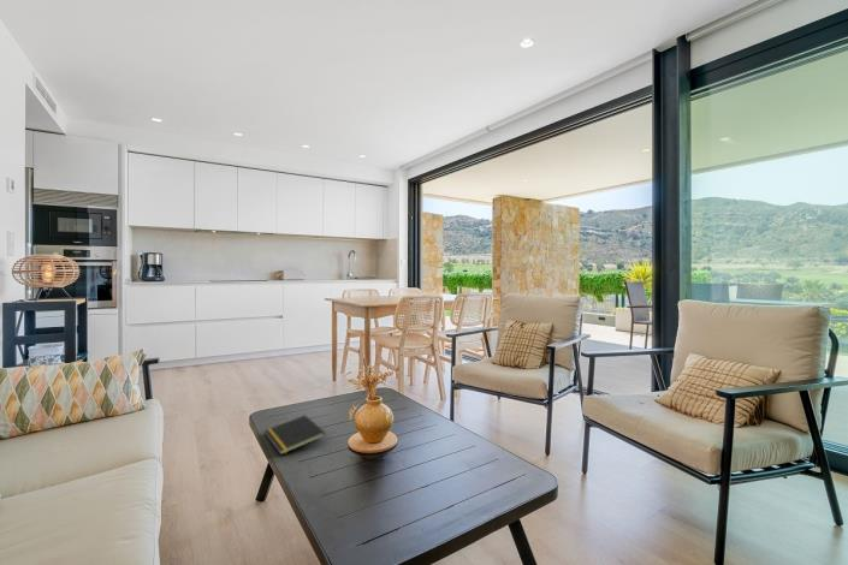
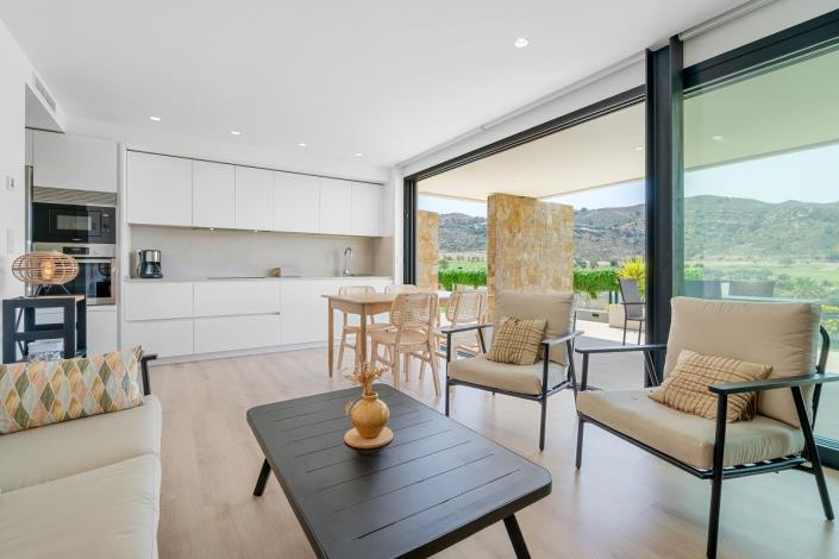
- notepad (293, 433)
